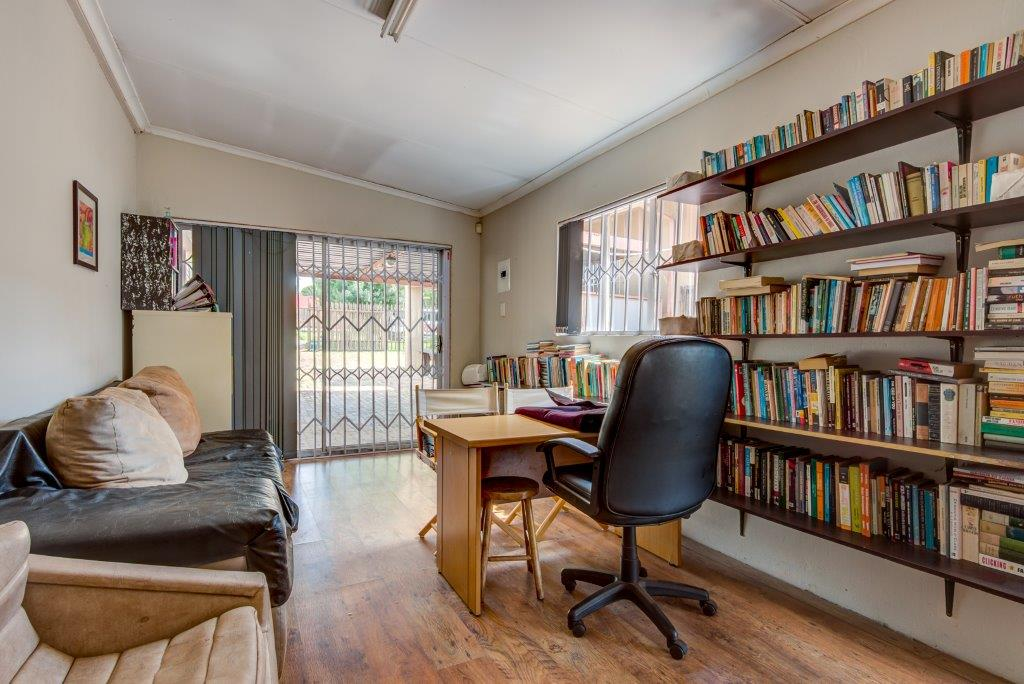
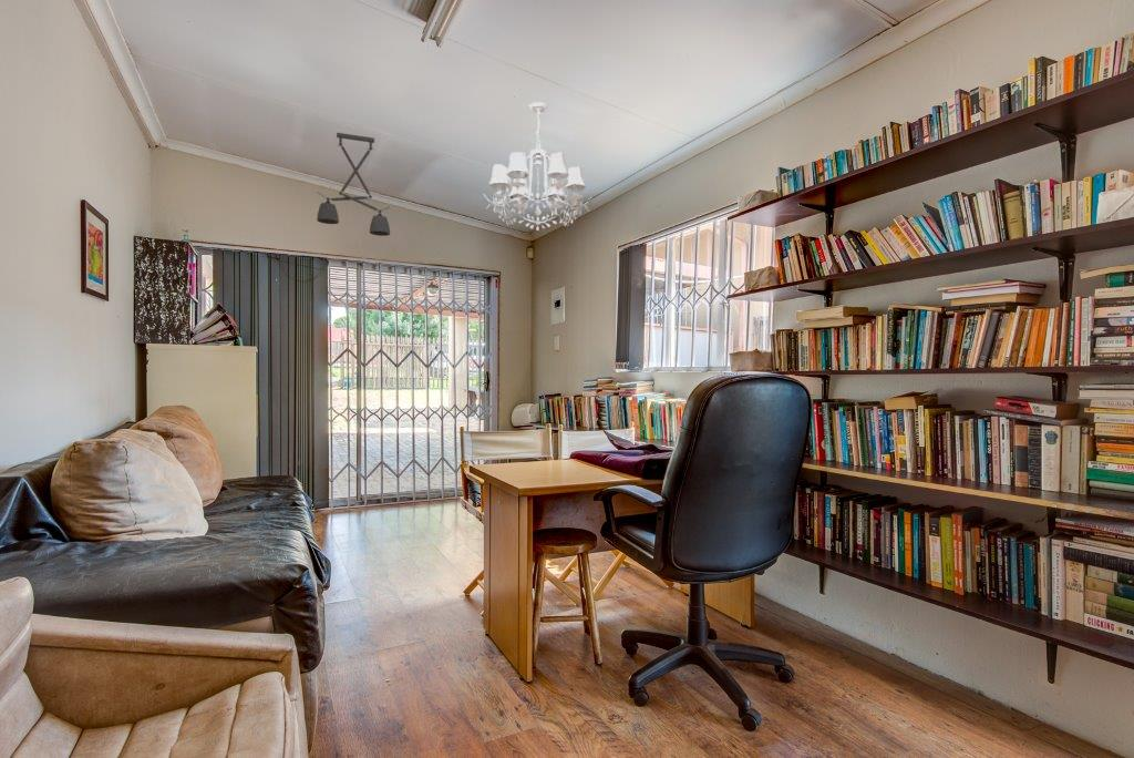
+ ceiling light fixture (350, 181)
+ chandelier (538, 164)
